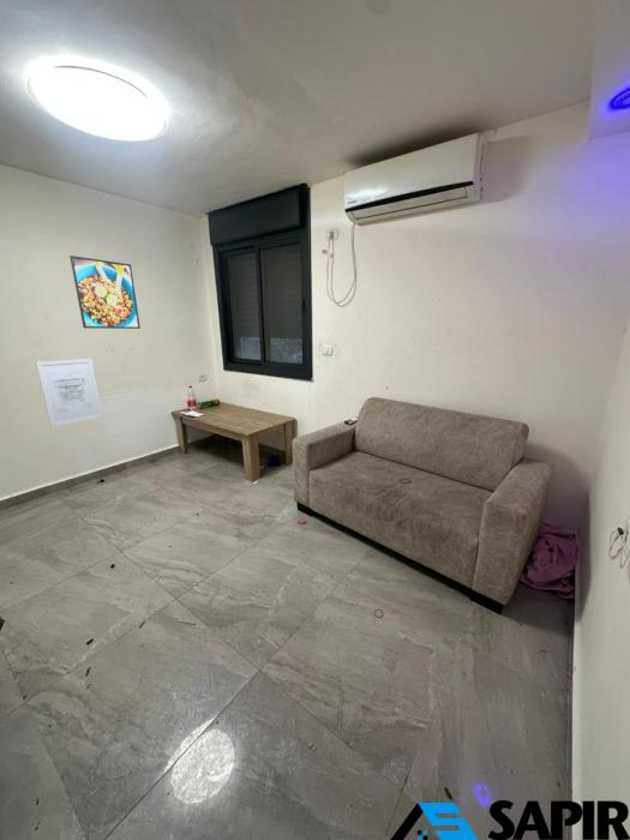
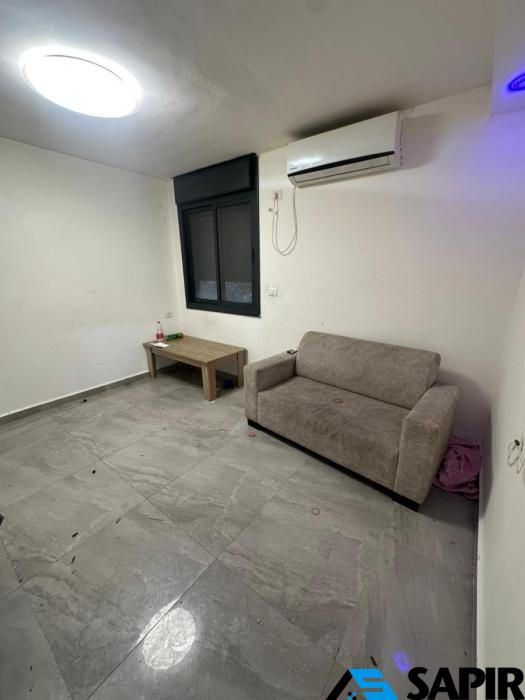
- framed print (108, 295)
- wall art (71, 391)
